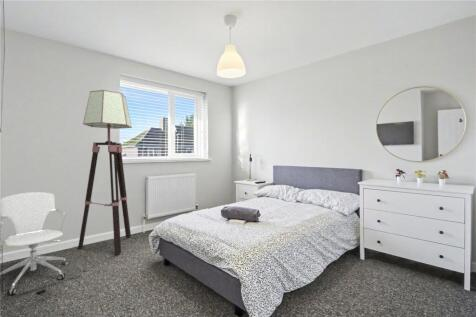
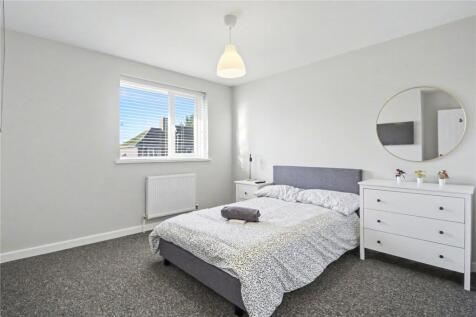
- office chair (39, 238)
- floor lamp (110, 169)
